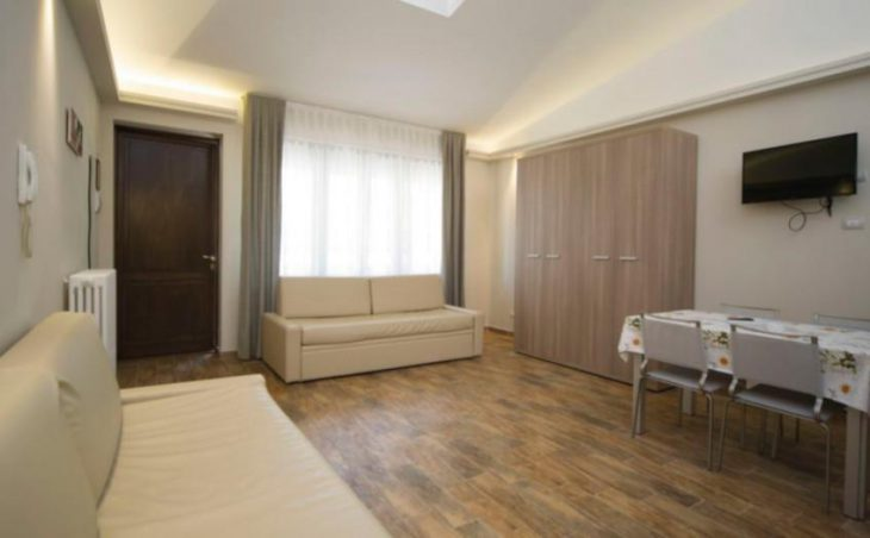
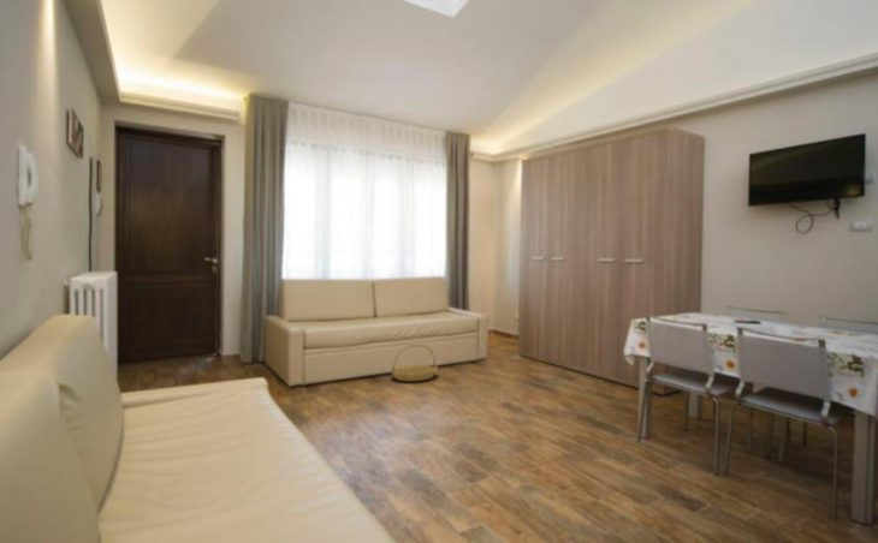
+ basket (416, 365)
